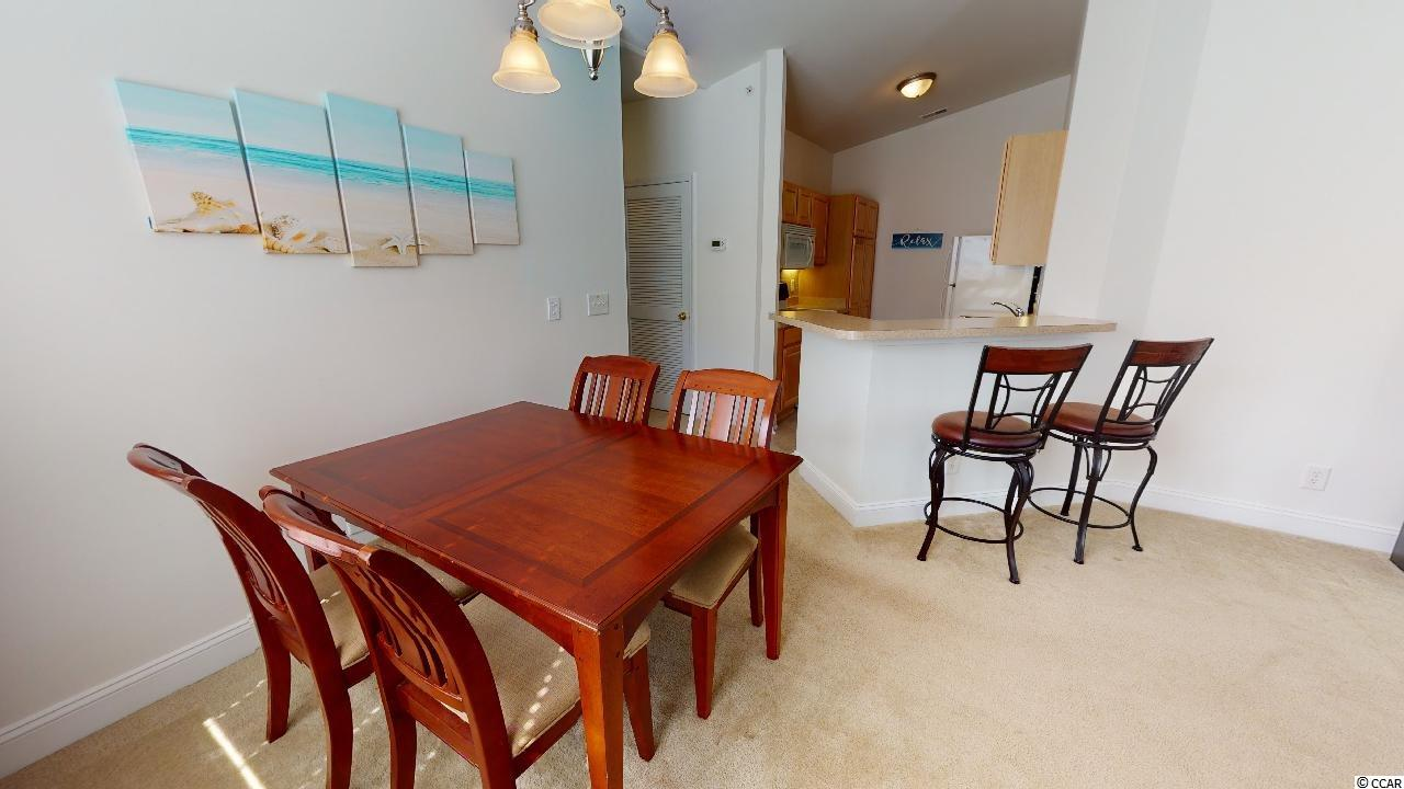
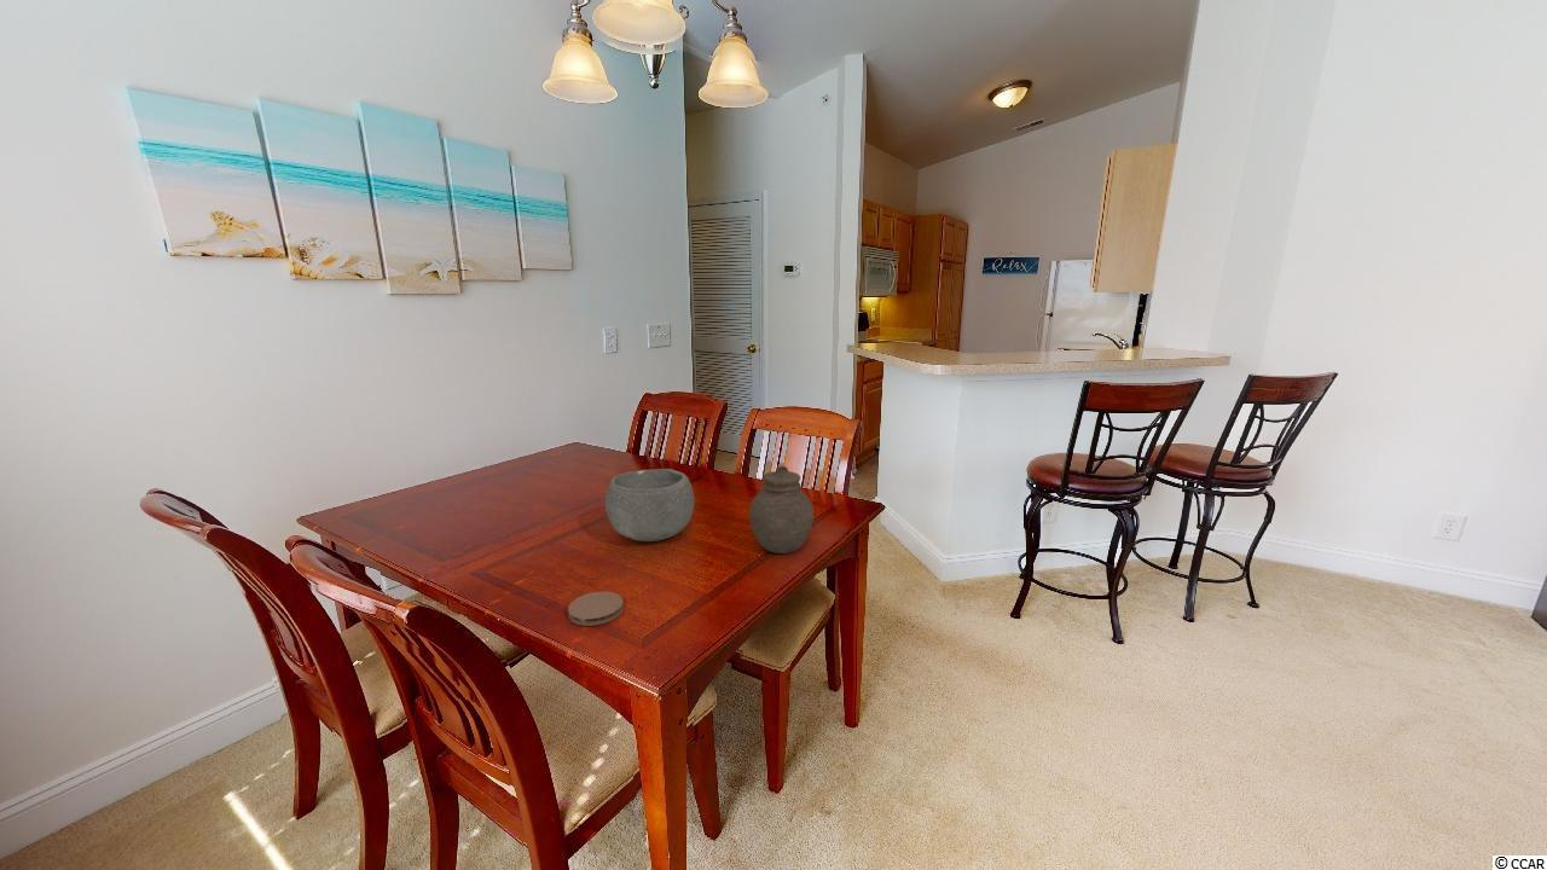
+ coaster (596, 608)
+ jar (781, 506)
+ bowl (650, 506)
